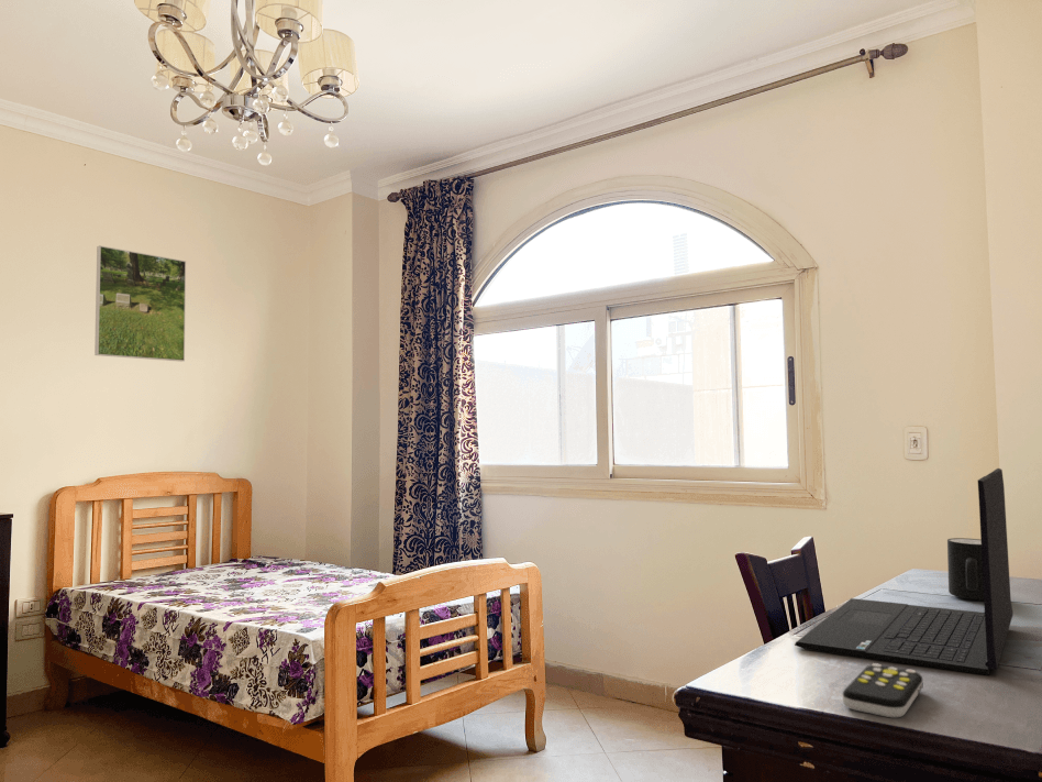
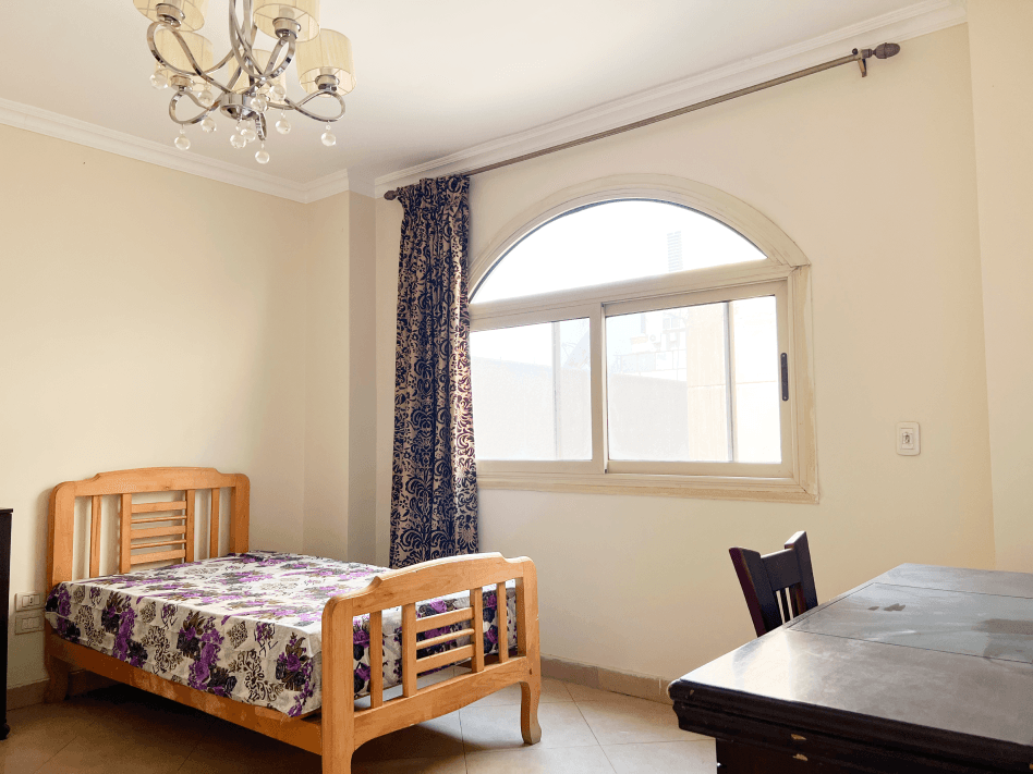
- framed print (142, 306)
- laptop (898, 603)
- remote control (884, 689)
- mug (972, 570)
